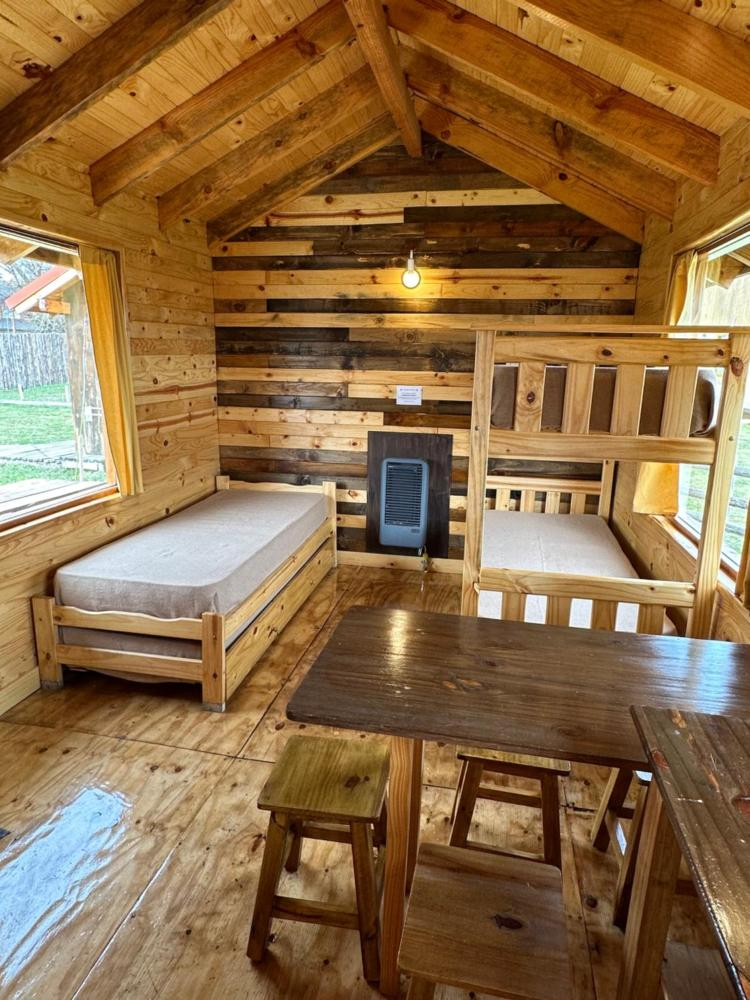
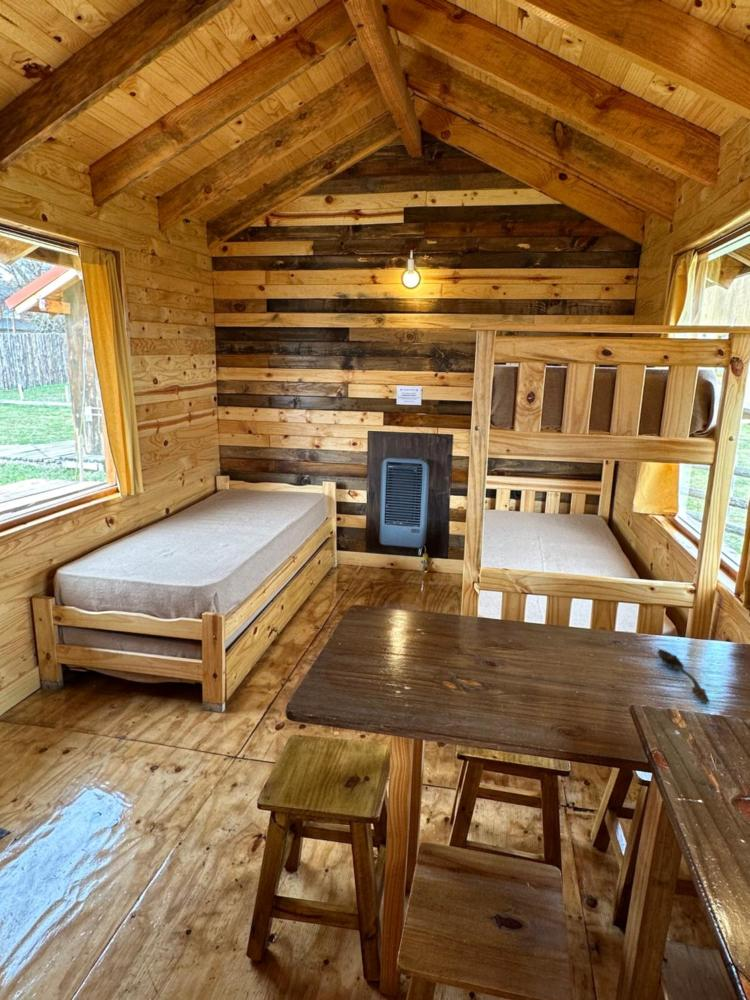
+ spoon (682, 672)
